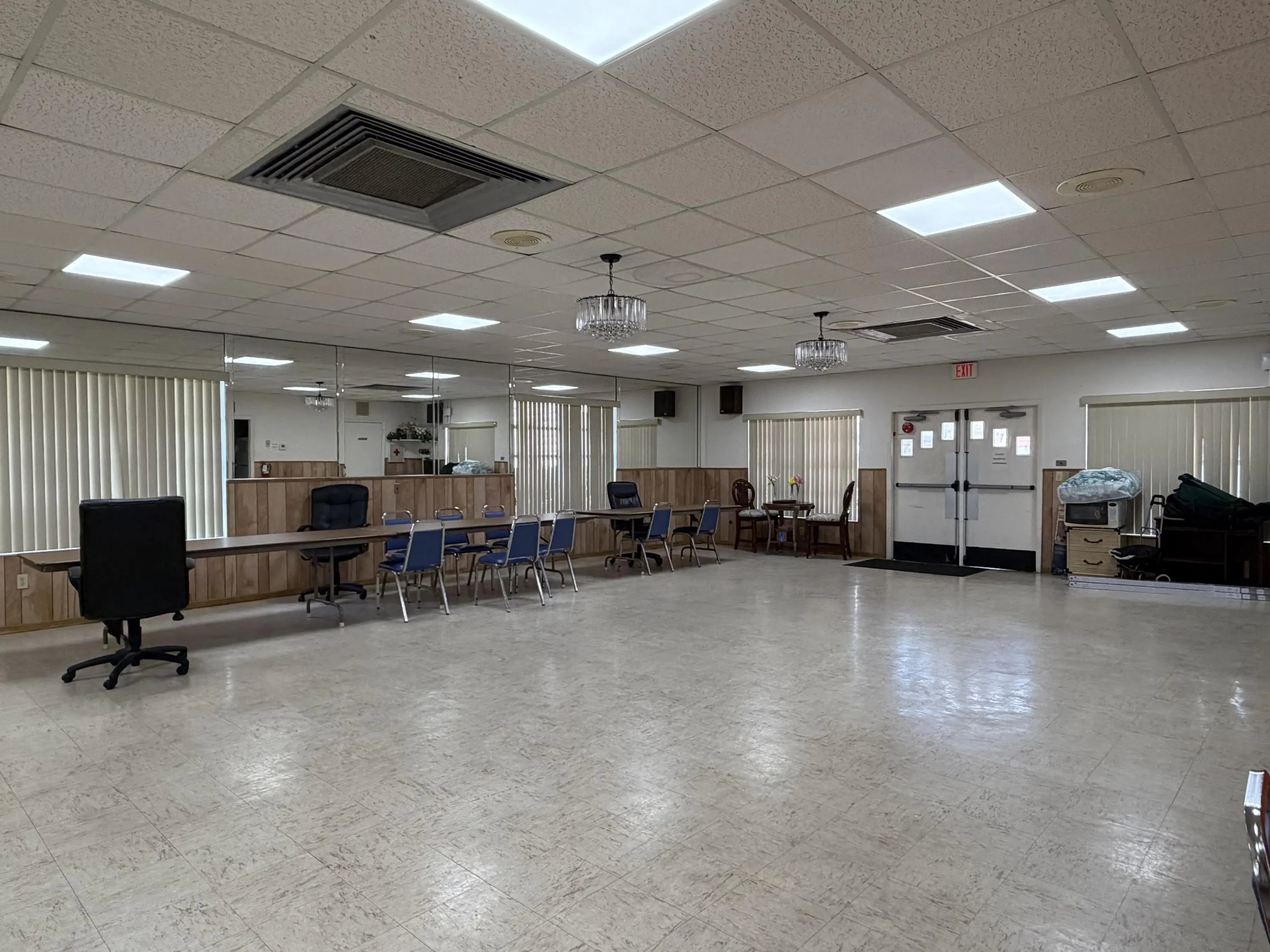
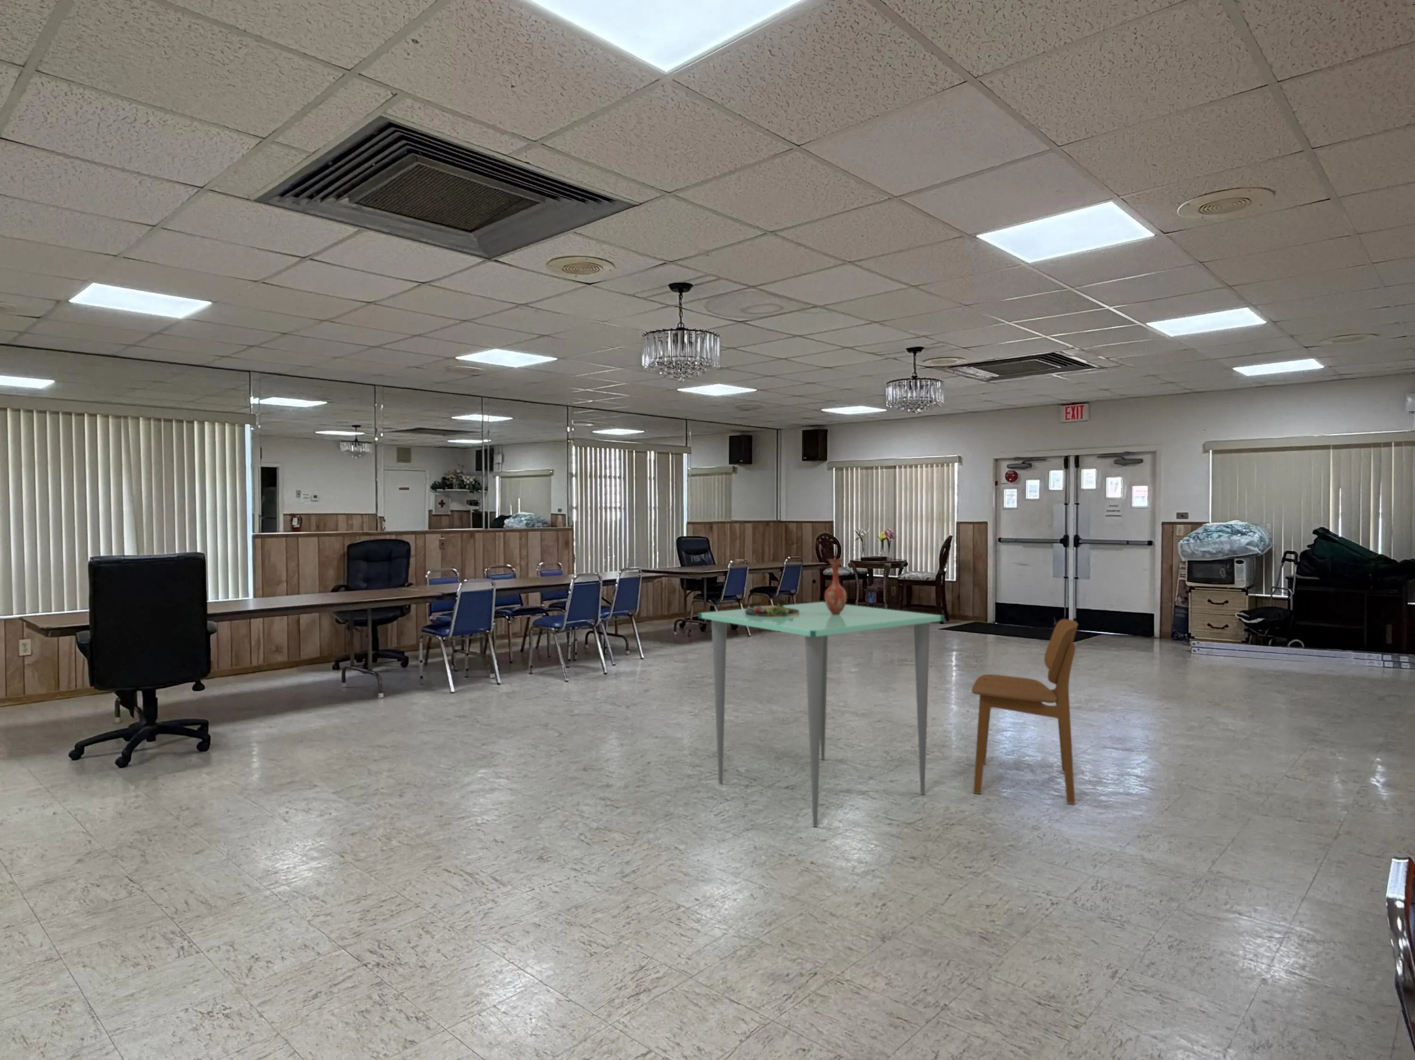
+ dinner plate (772, 607)
+ vase (836, 587)
+ dining chair (1023, 701)
+ dining table (819, 701)
